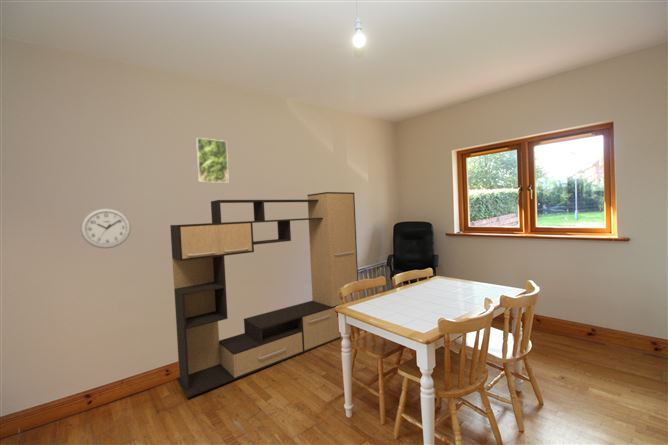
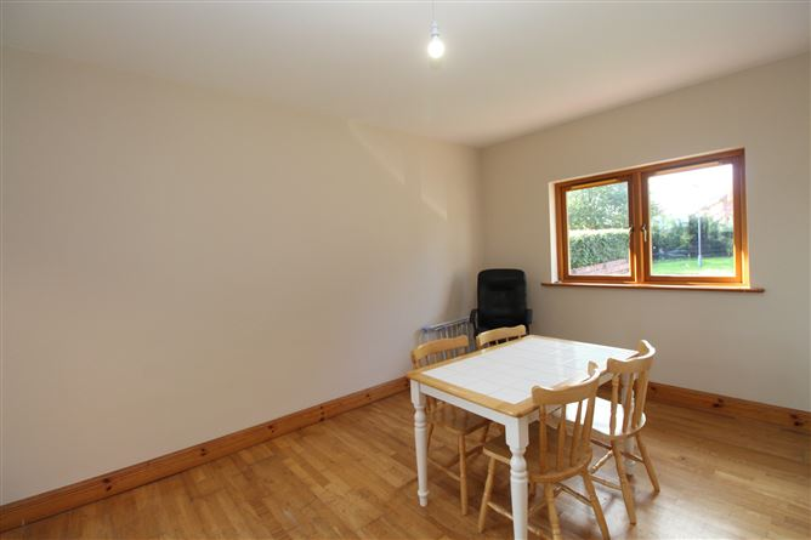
- wall clock (106, 228)
- media console (275, 242)
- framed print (212, 161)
